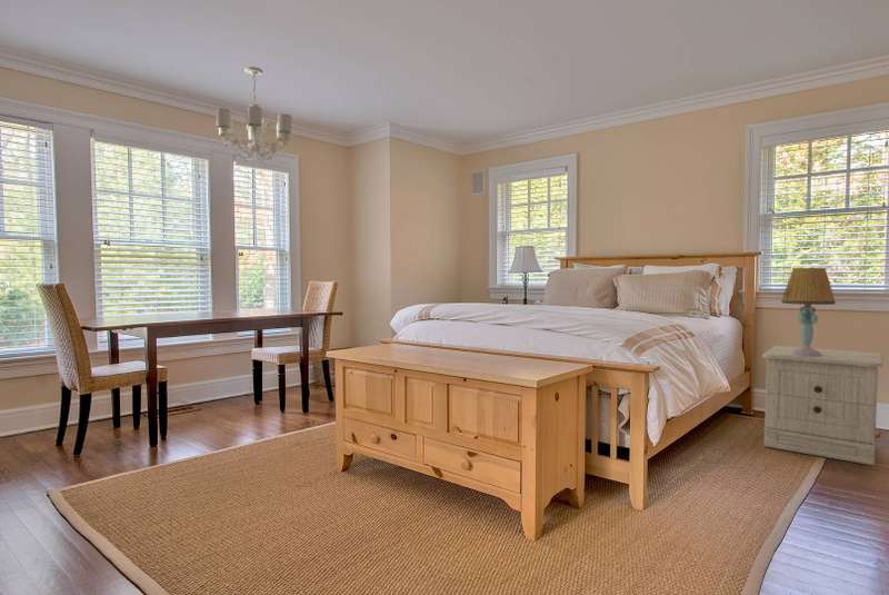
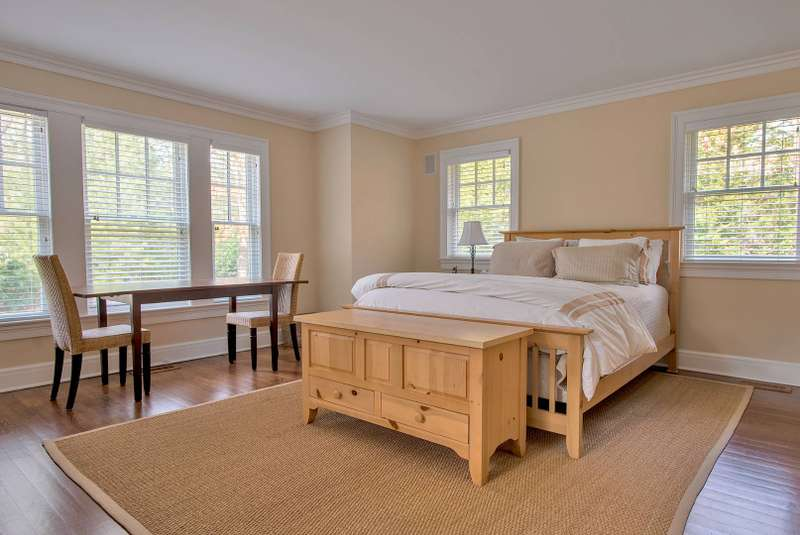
- nightstand (820, 400)
- chandelier (254, 115)
- table lamp (807, 310)
